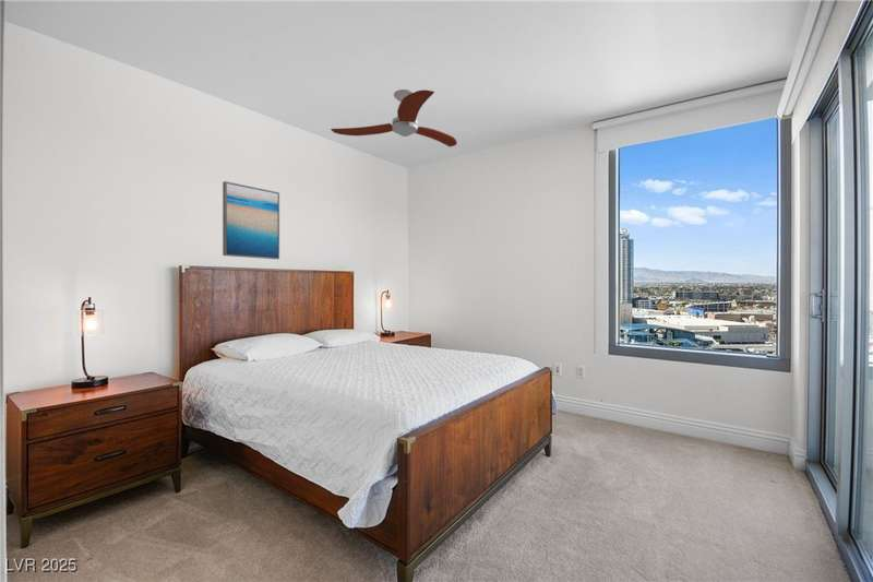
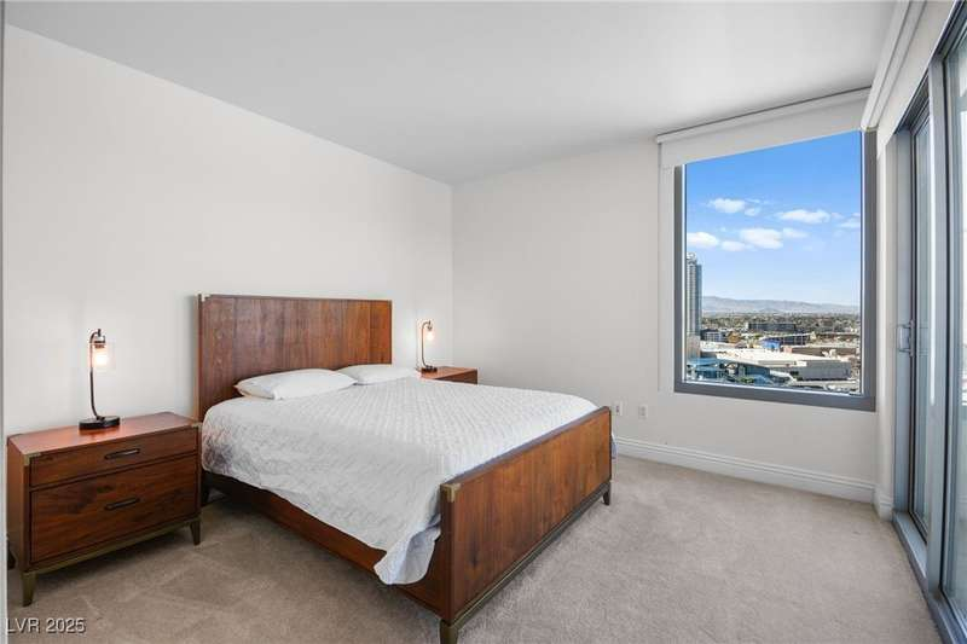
- ceiling fan (397, 110)
- wall art (252, 222)
